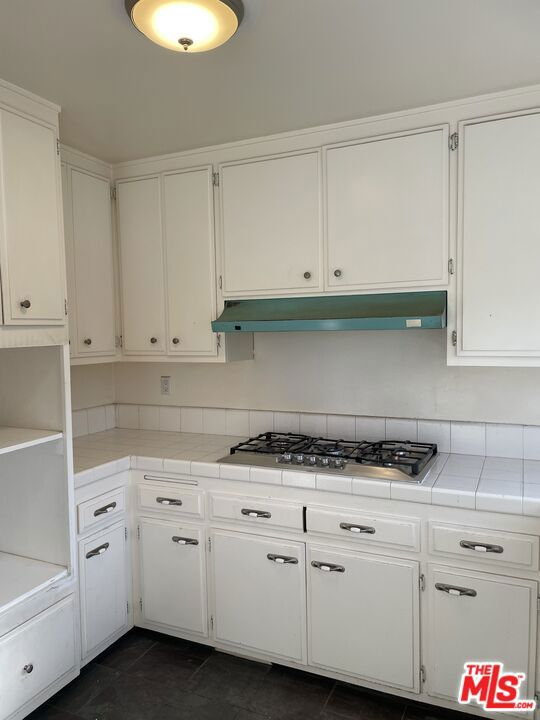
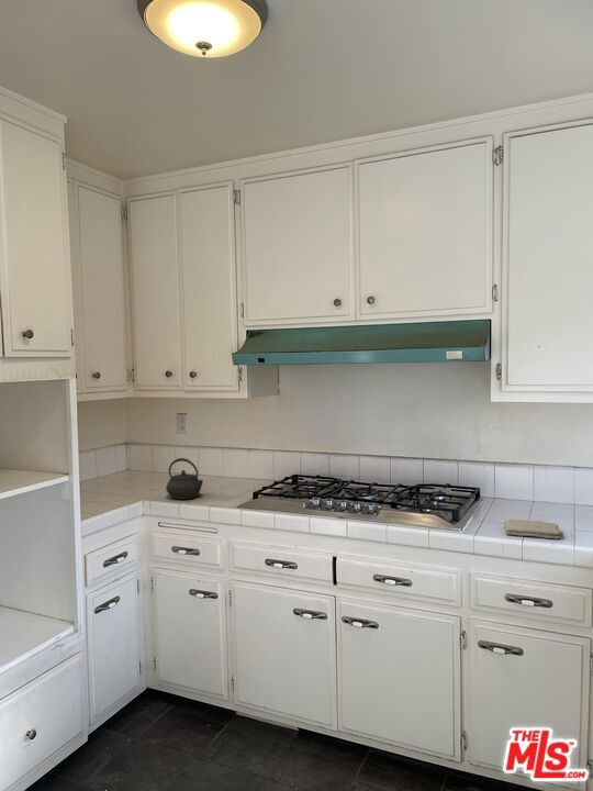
+ washcloth (532, 527)
+ kettle (186, 478)
